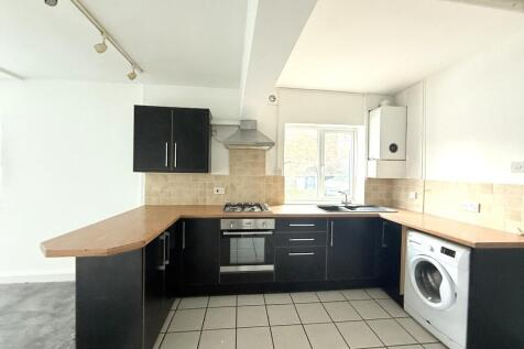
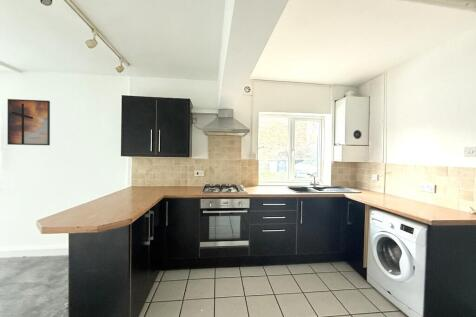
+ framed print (28, 122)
